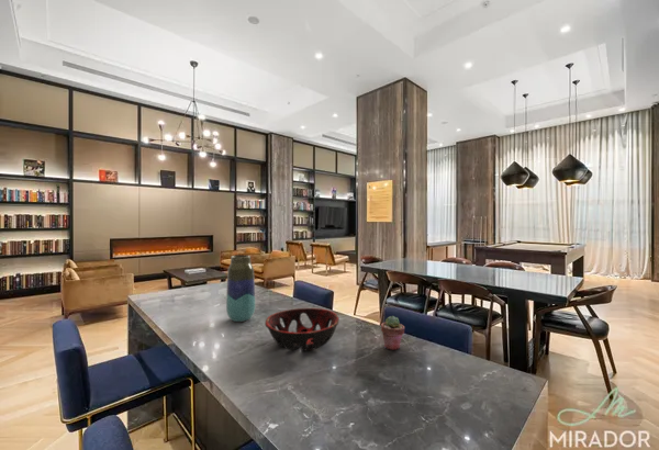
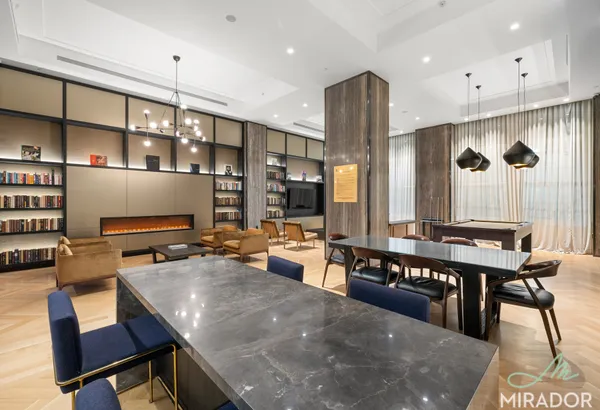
- potted succulent (392, 331)
- vase (241, 288)
- decorative bowl (302, 329)
